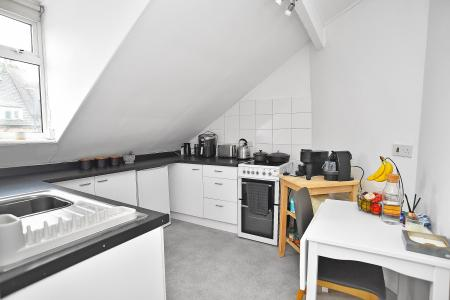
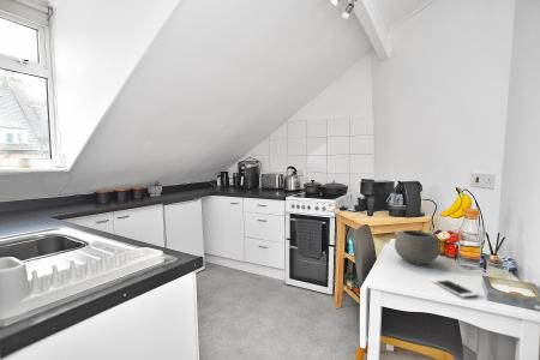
+ cell phone (452, 287)
+ bowl (415, 247)
